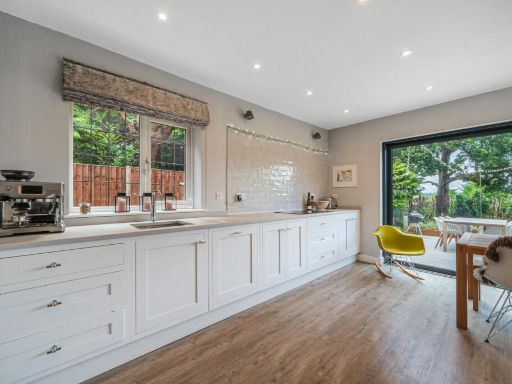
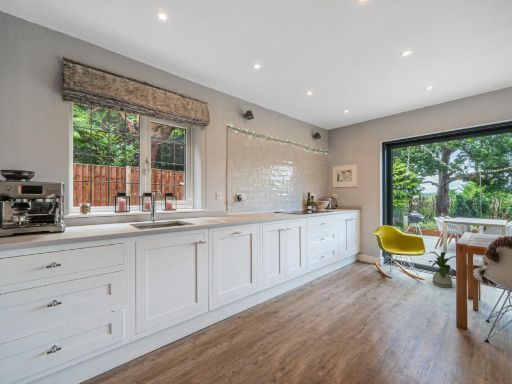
+ house plant (444, 266)
